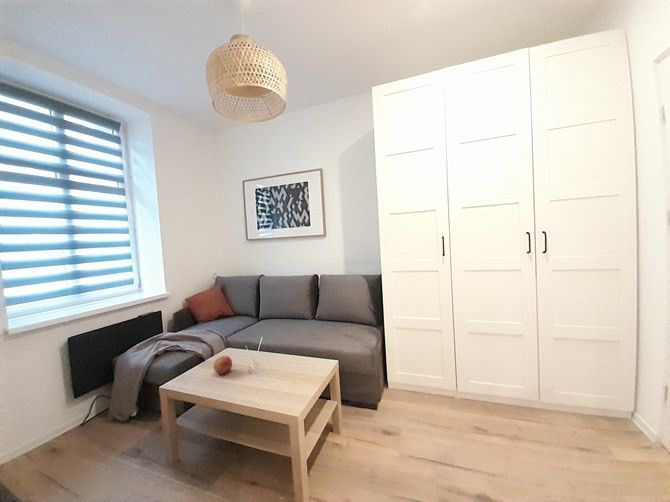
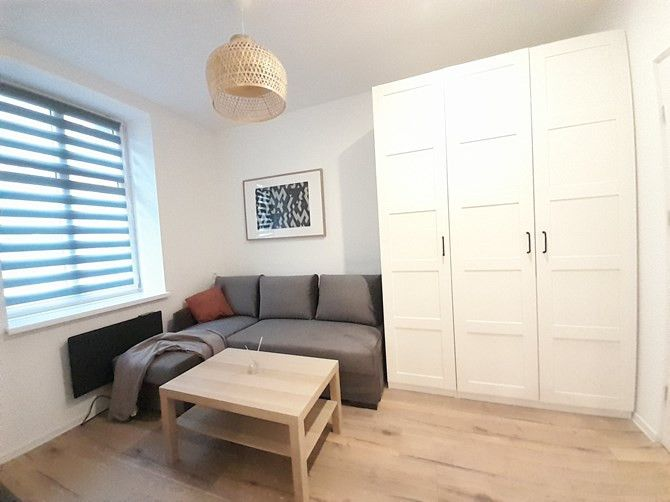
- apple (222, 363)
